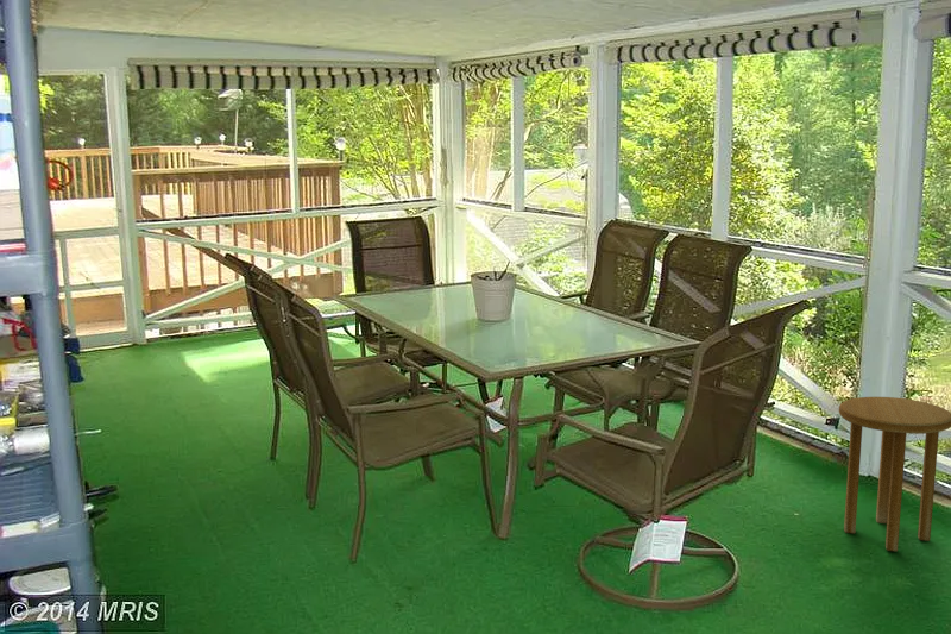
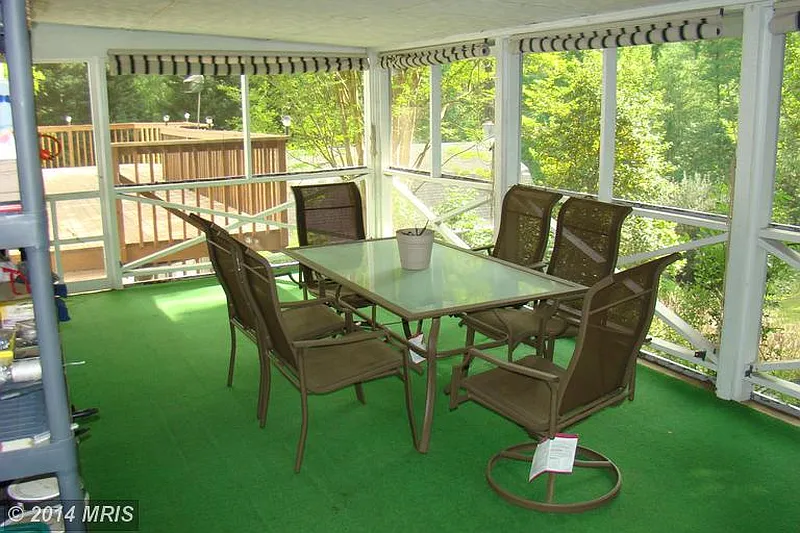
- side table (890, 472)
